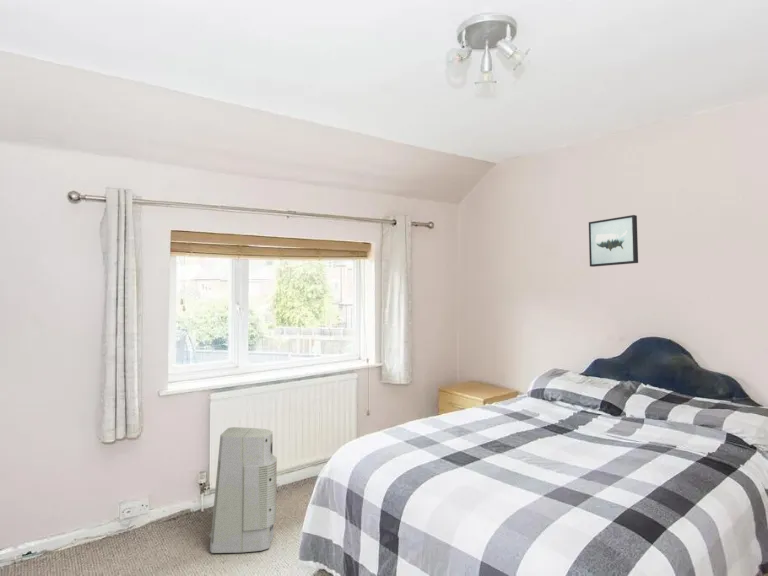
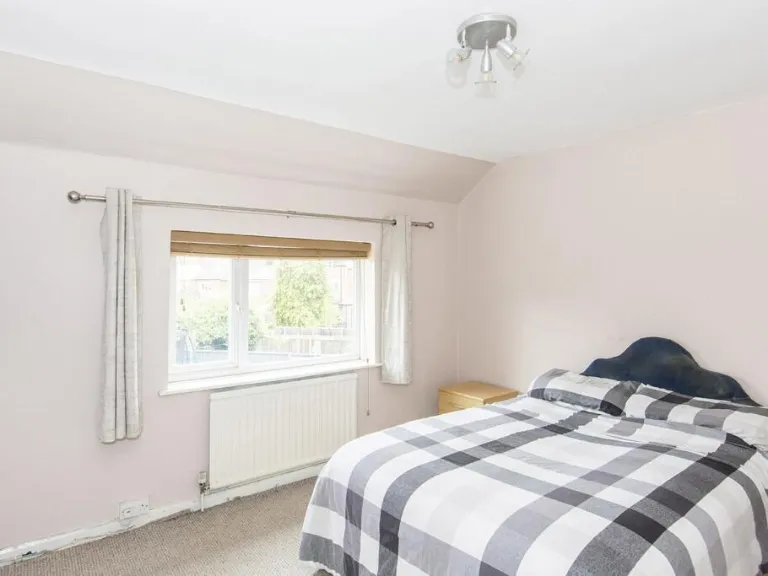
- wall art (612, 241)
- air purifier (245, 486)
